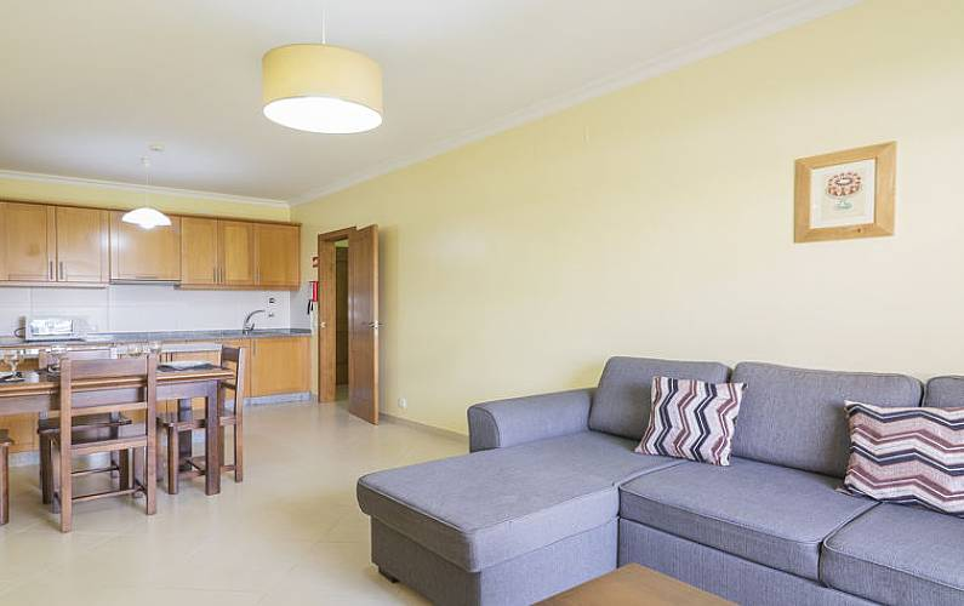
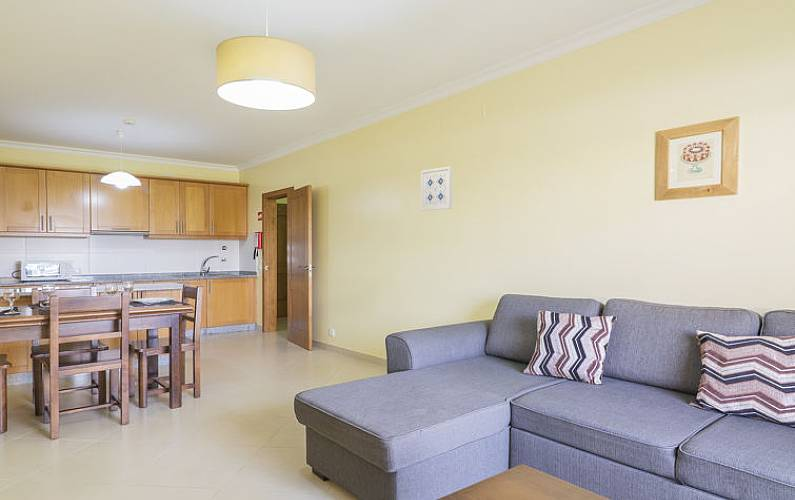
+ wall art (435, 189)
